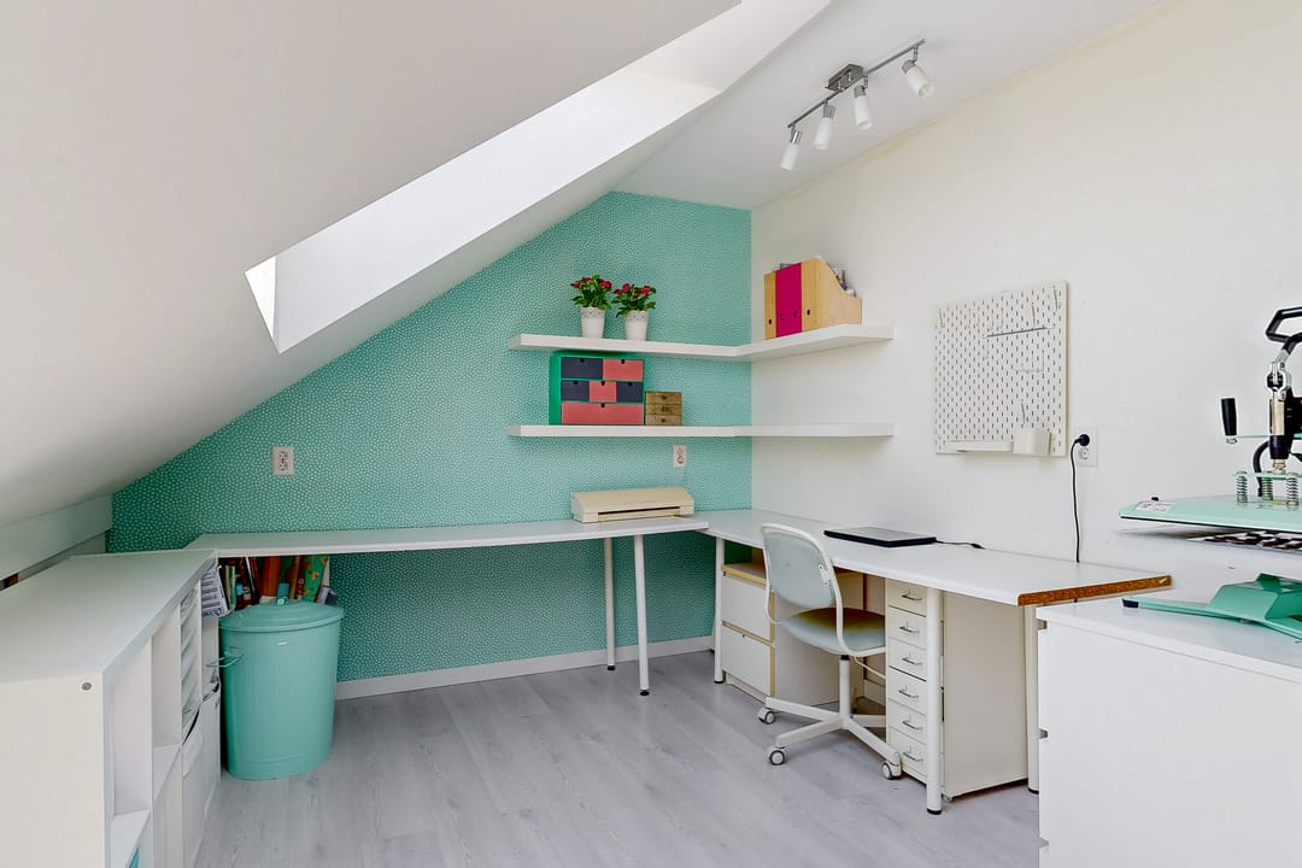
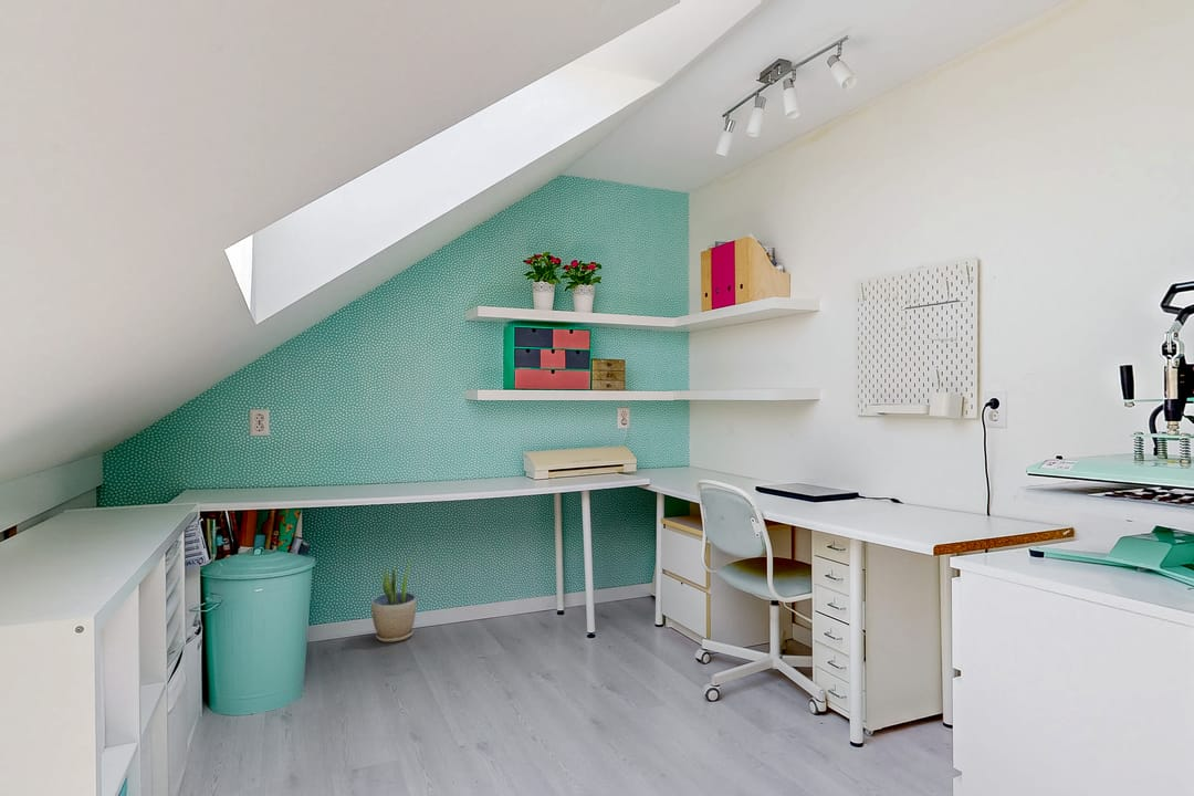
+ potted plant (394, 596)
